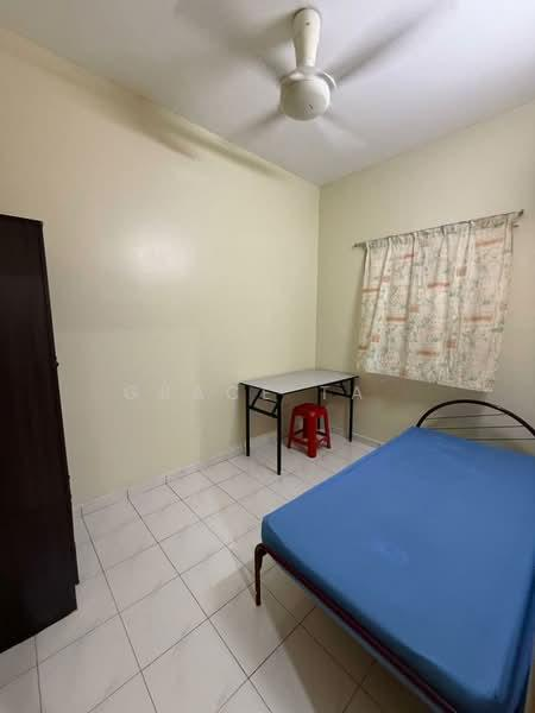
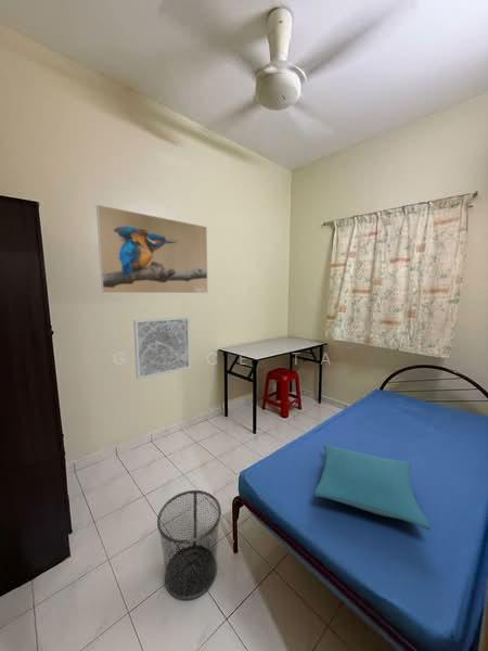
+ wall art (164, 345)
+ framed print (159, 255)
+ pillow (365, 478)
+ waste bin (190, 541)
